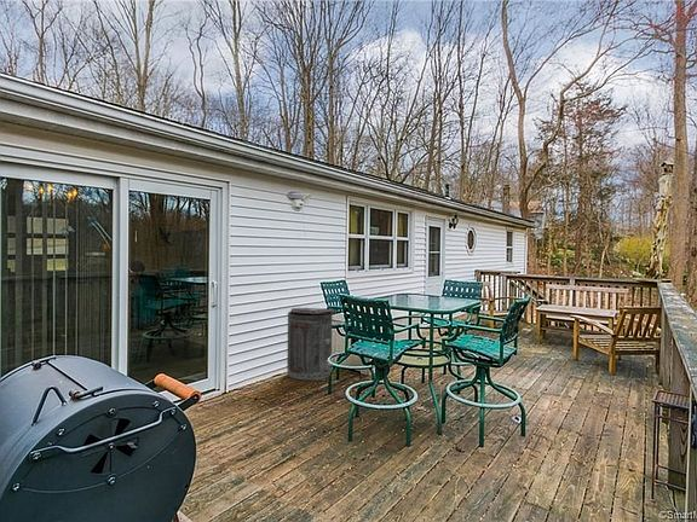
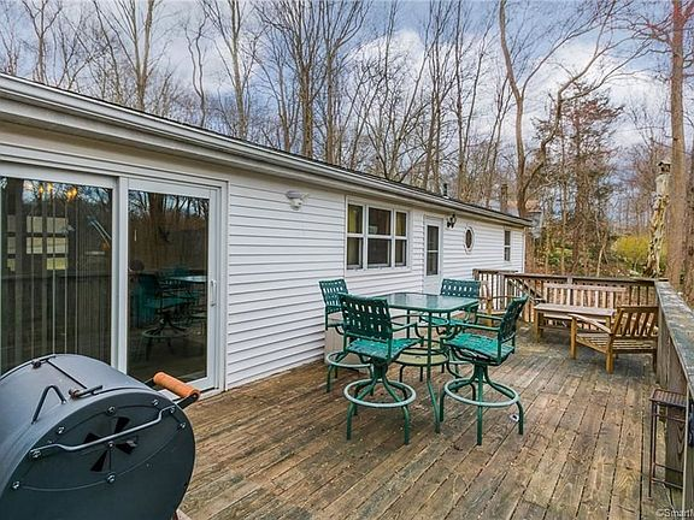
- trash can lid (311, 341)
